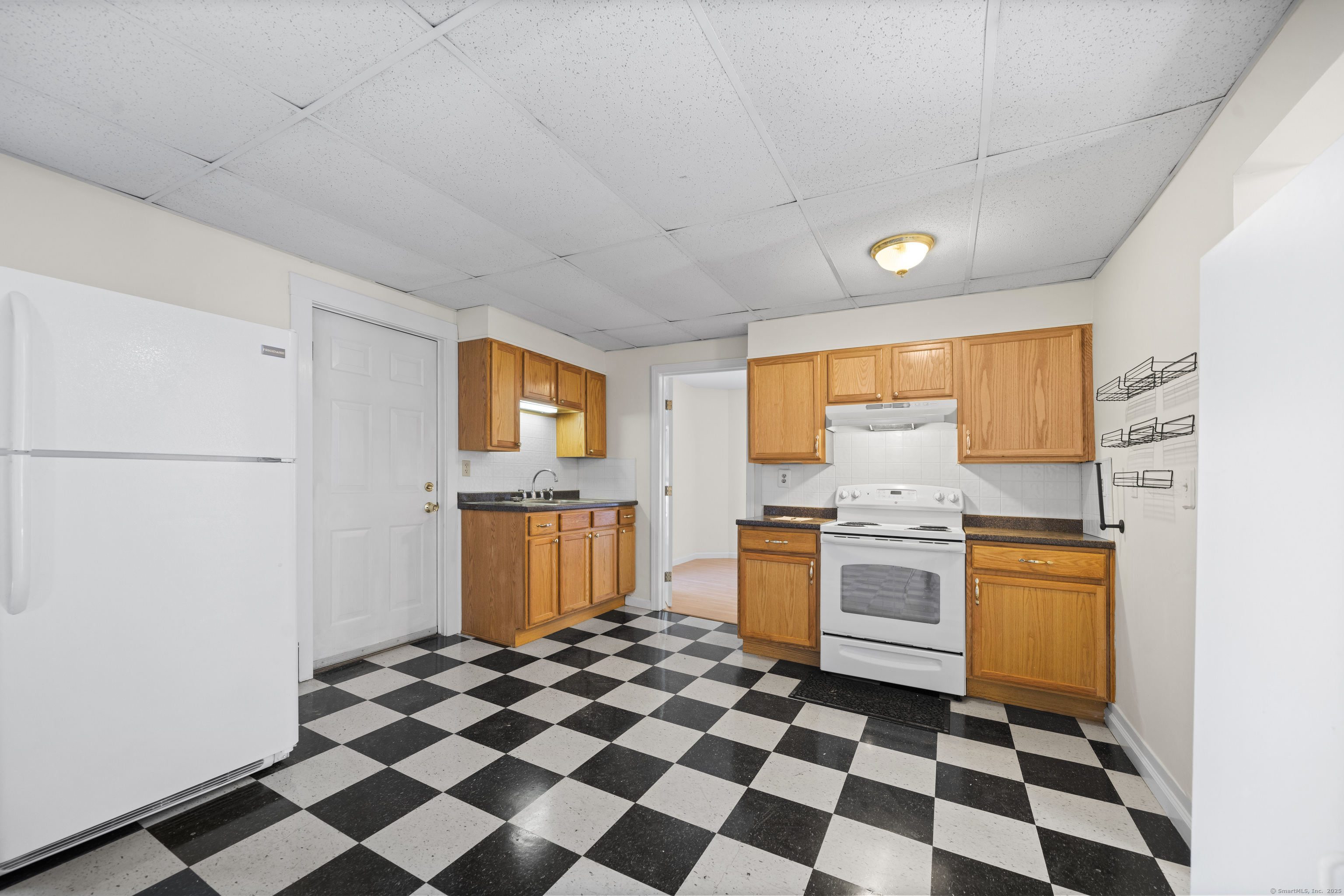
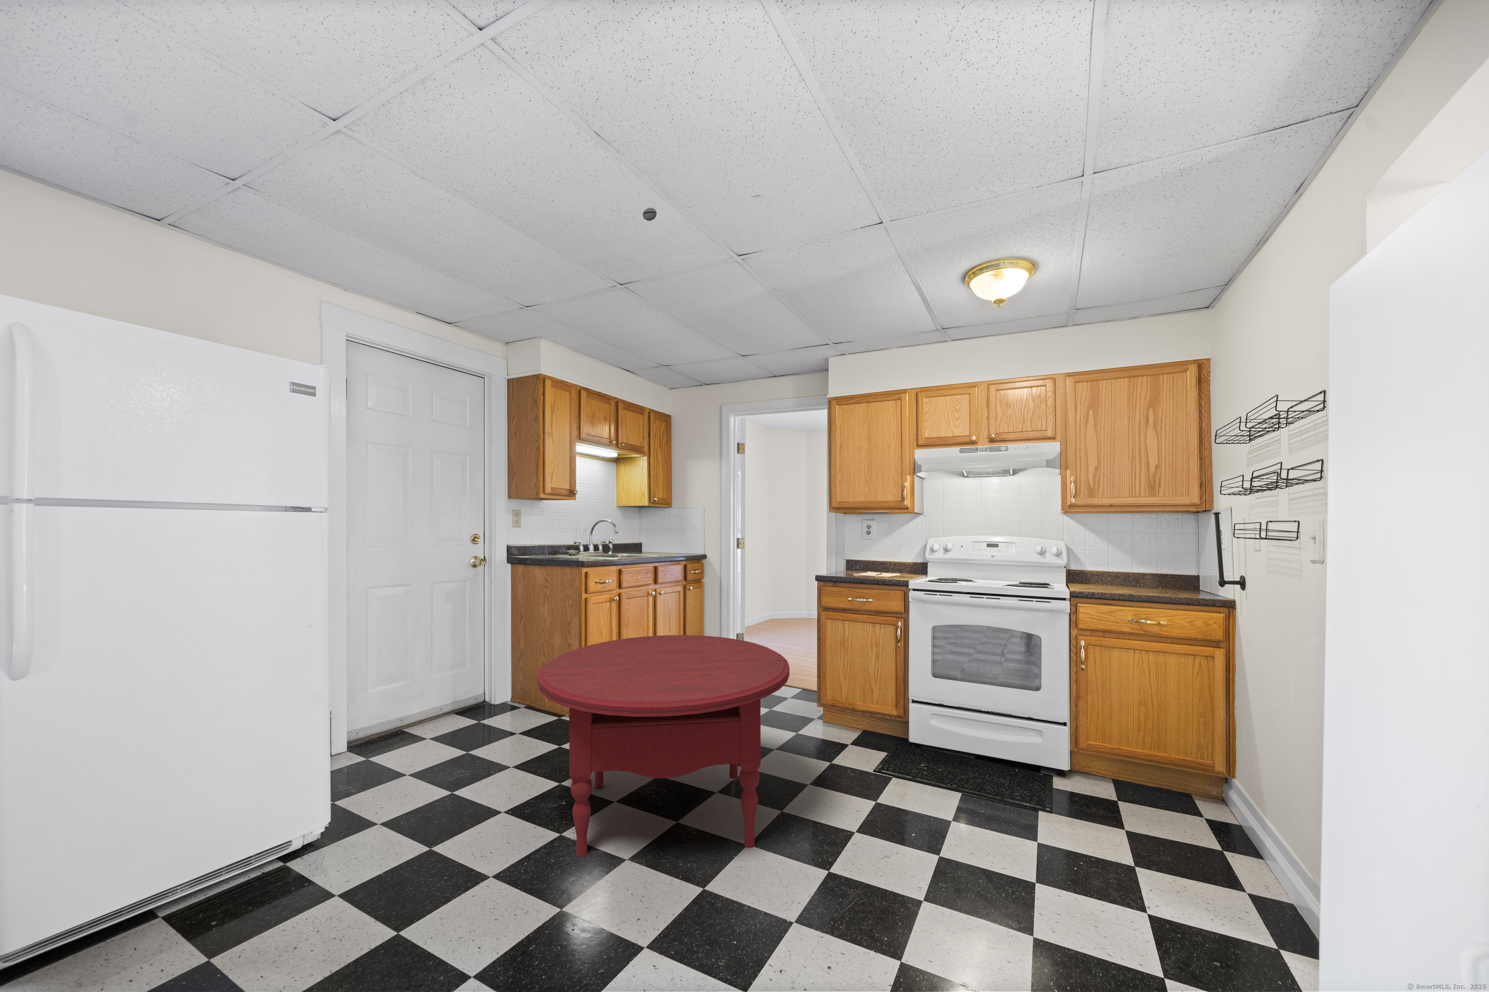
+ round table (667, 737)
+ smoke detector (649, 214)
